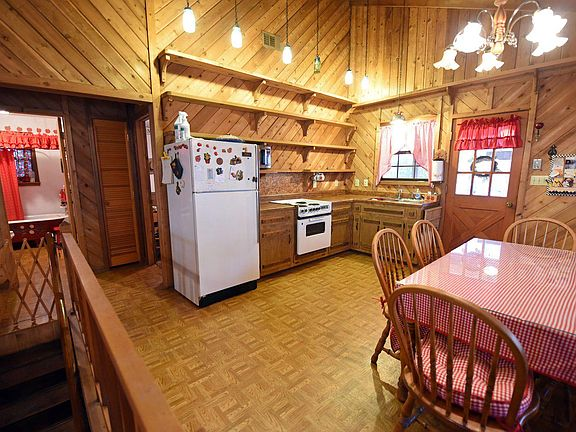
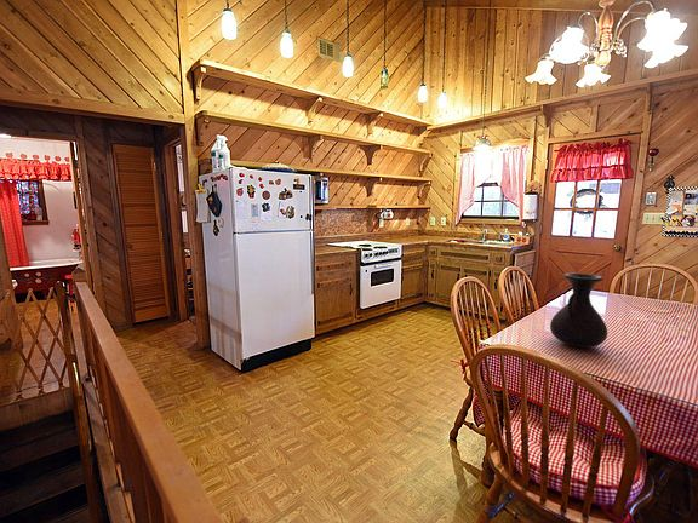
+ vase (579, 310)
